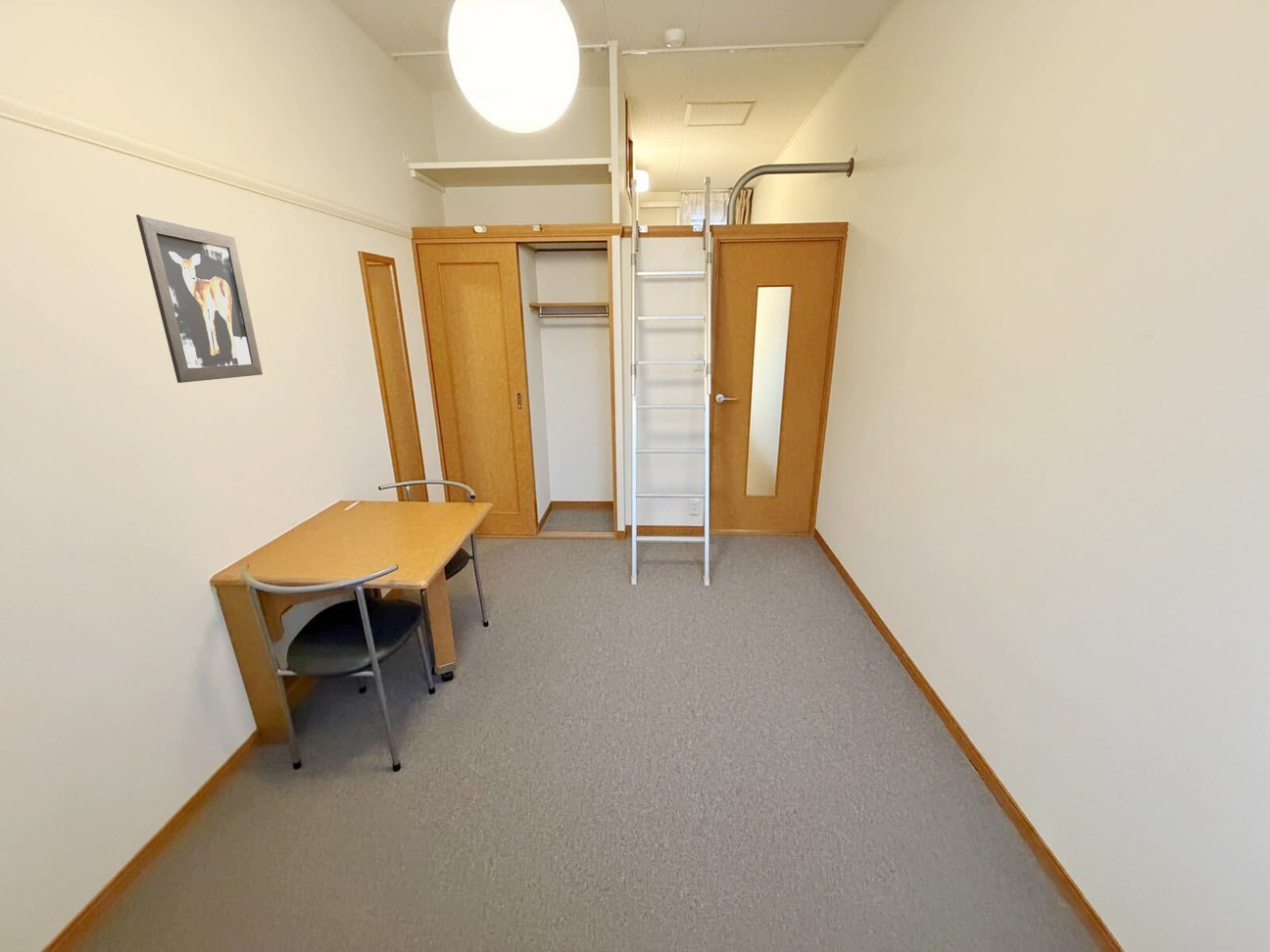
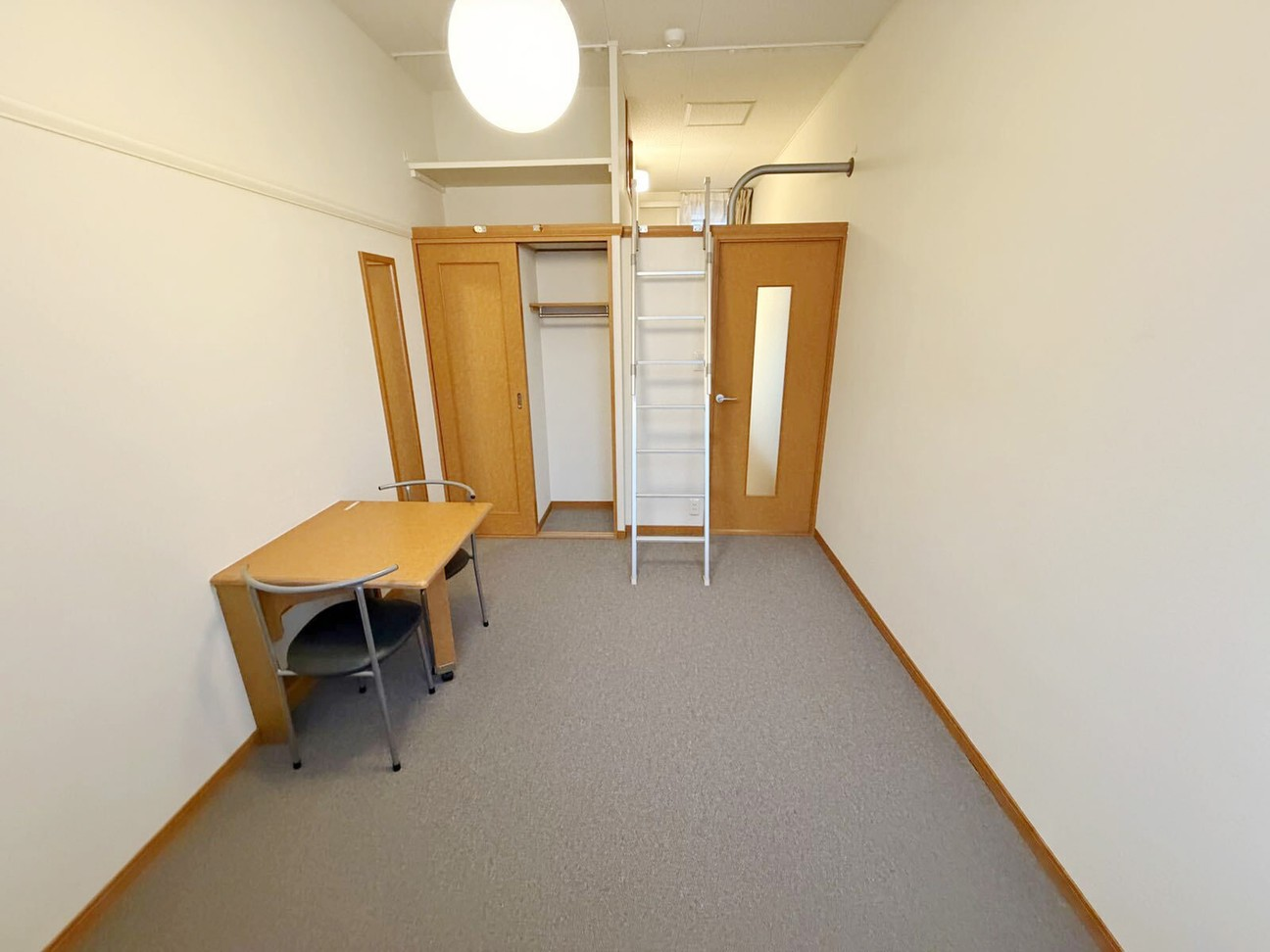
- wall art (208, 305)
